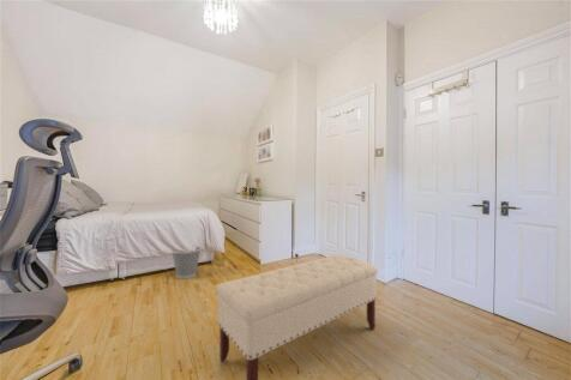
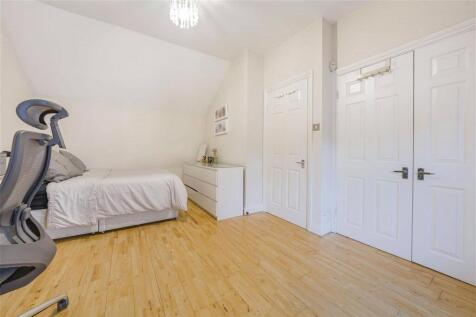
- bench (305, 307)
- wastebasket (186, 261)
